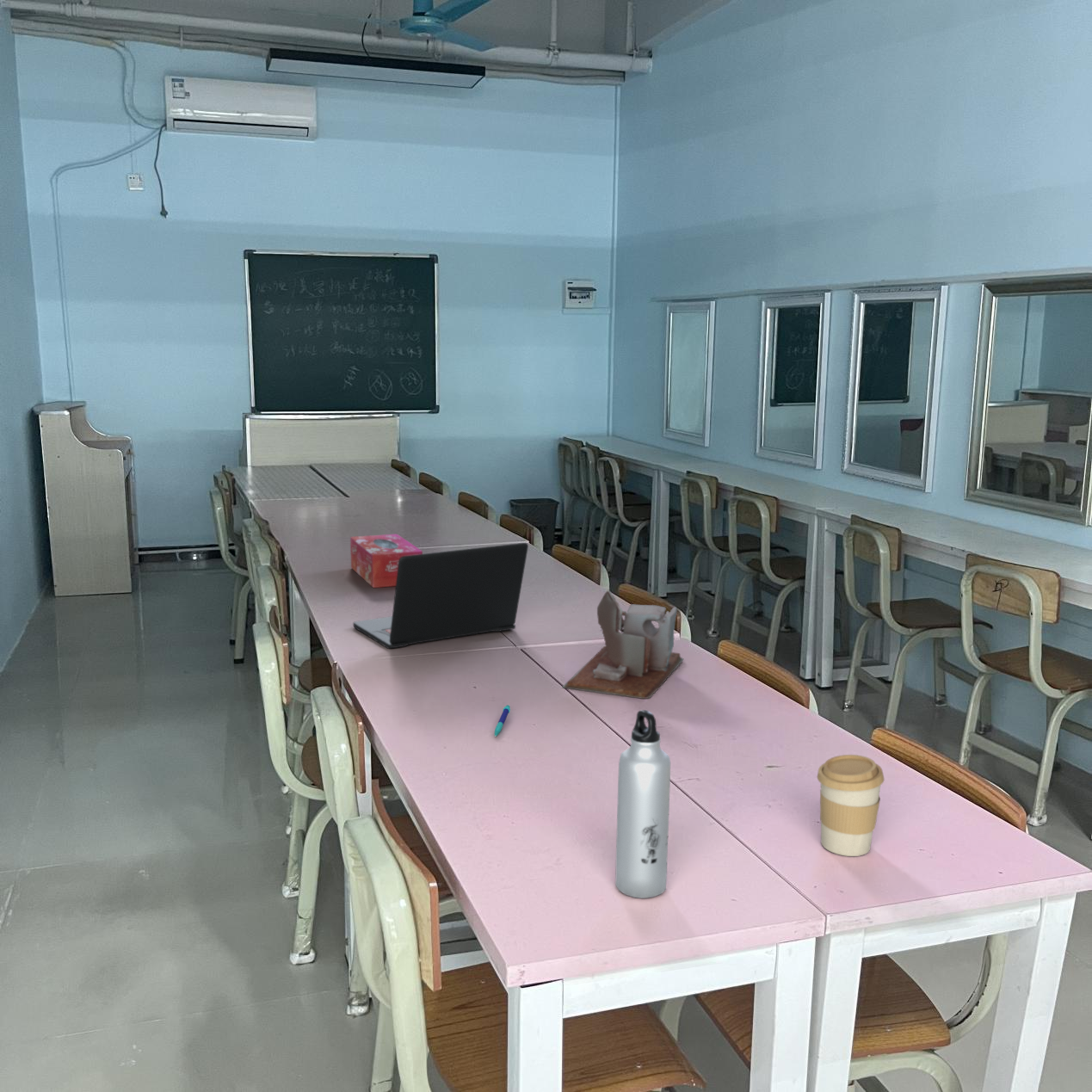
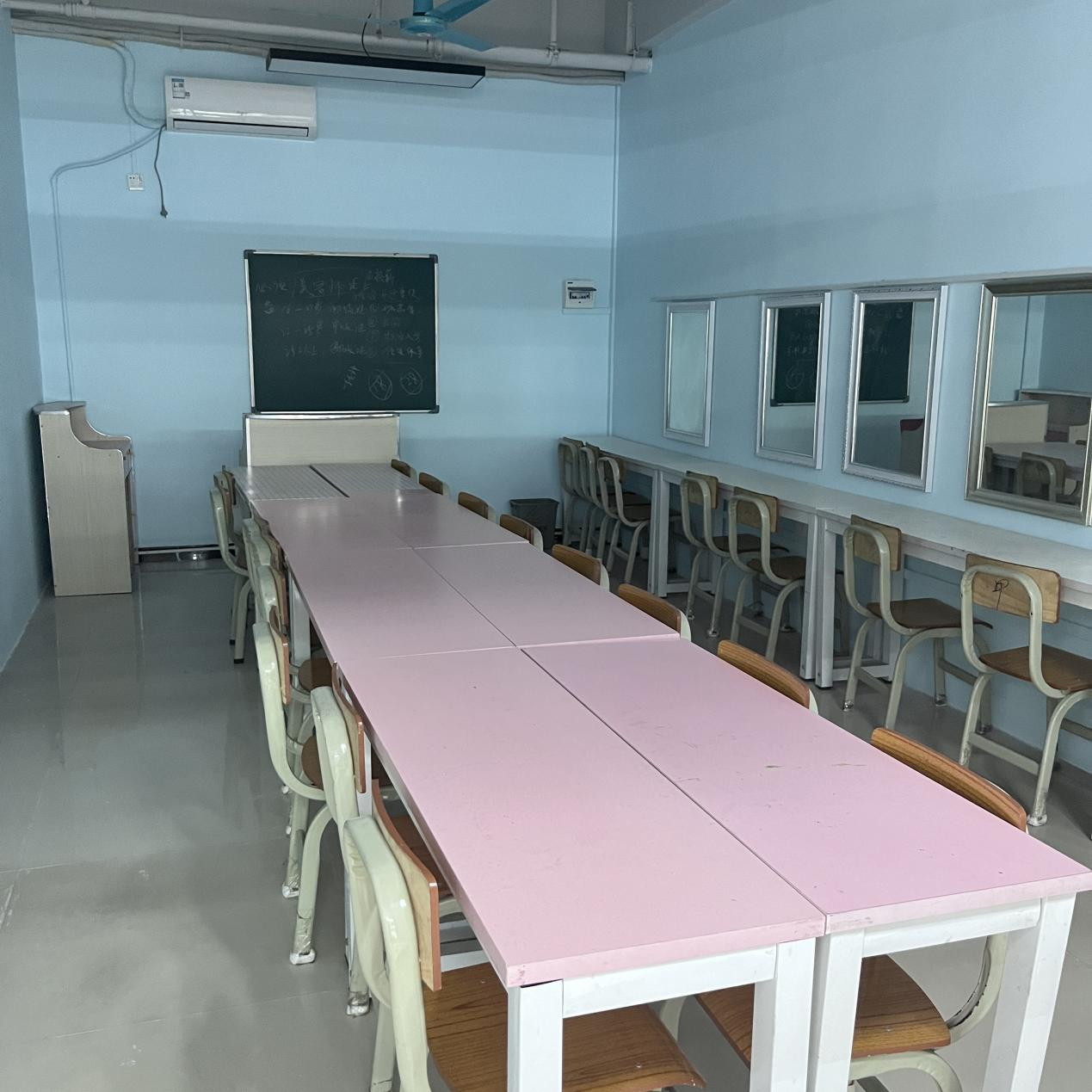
- laptop (439, 585)
- water bottle (643, 800)
- desk organizer (626, 630)
- tissue box (386, 559)
- pen (501, 720)
- coffee cup (848, 803)
